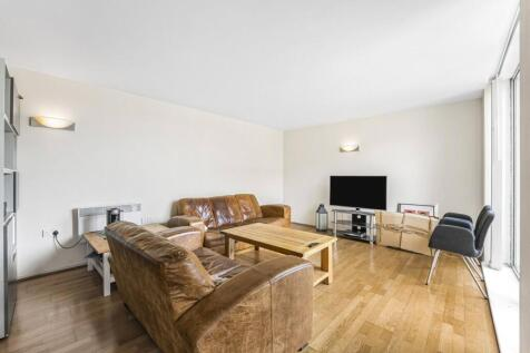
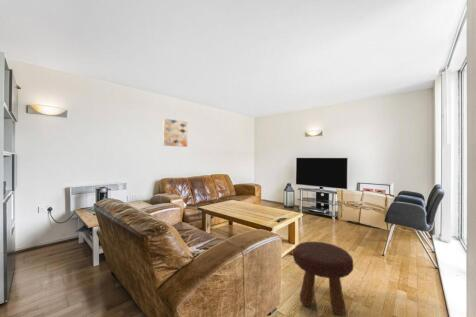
+ footstool (321, 275)
+ wall art (175, 133)
